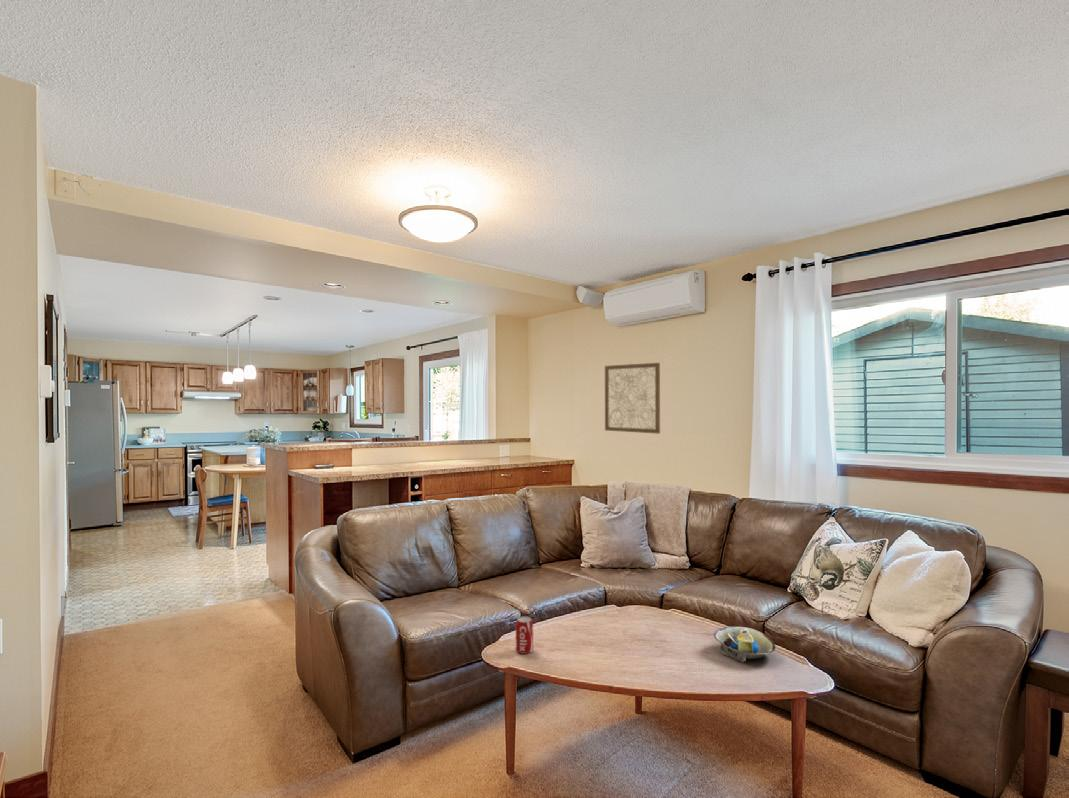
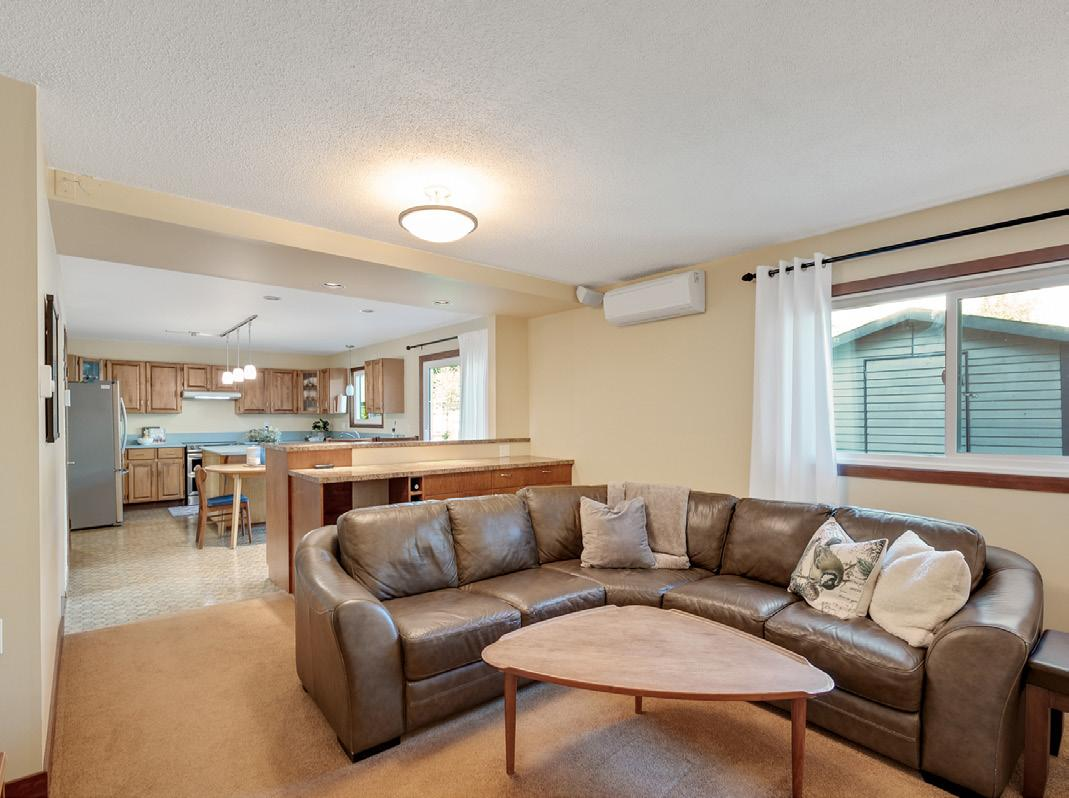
- decorative bowl (744, 641)
- beverage can (524, 635)
- wall art (633, 396)
